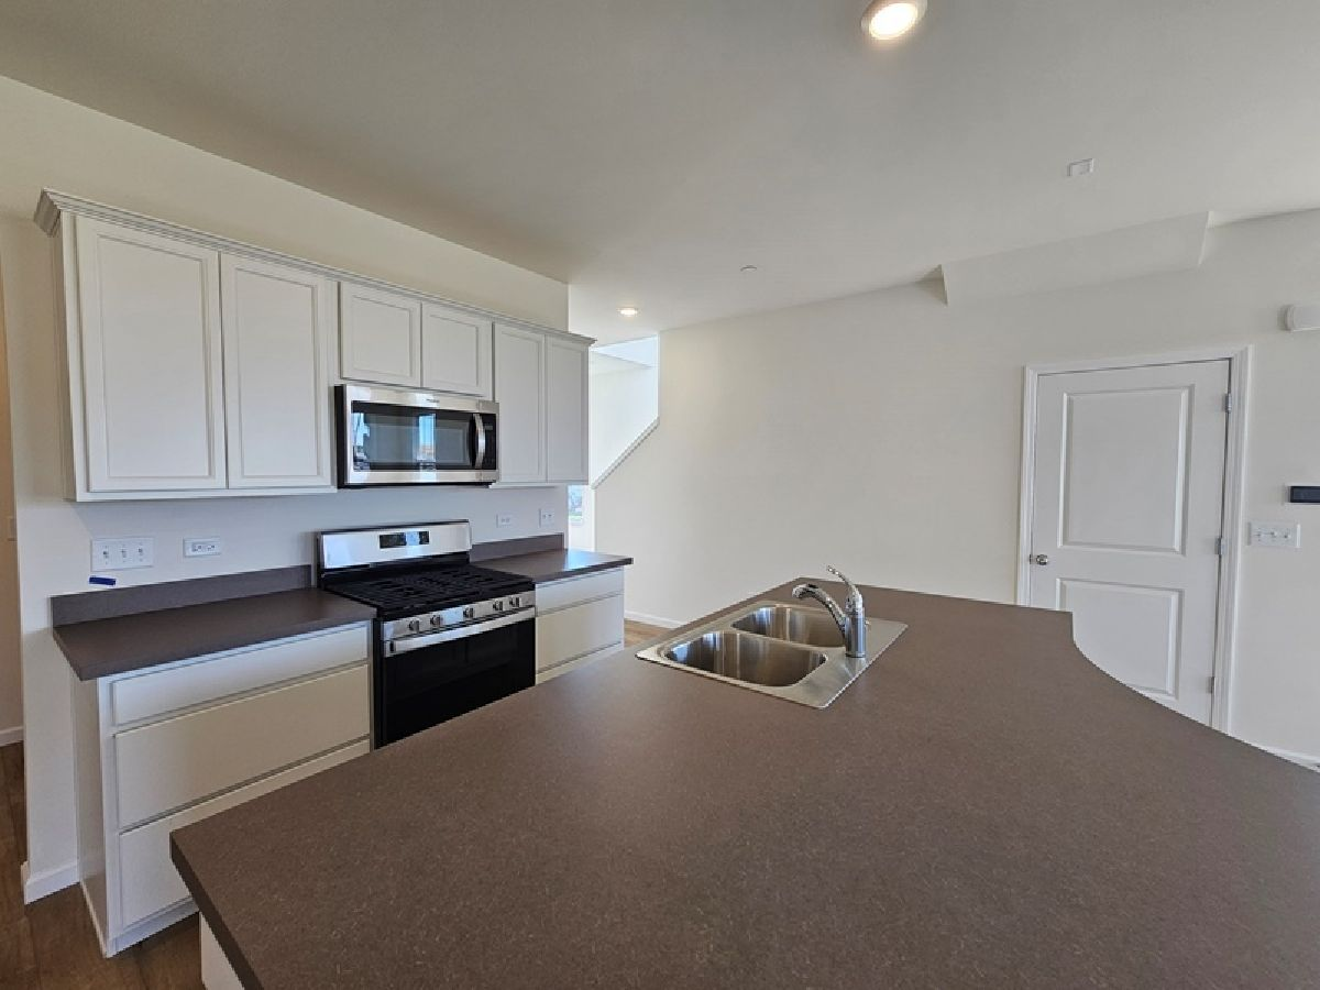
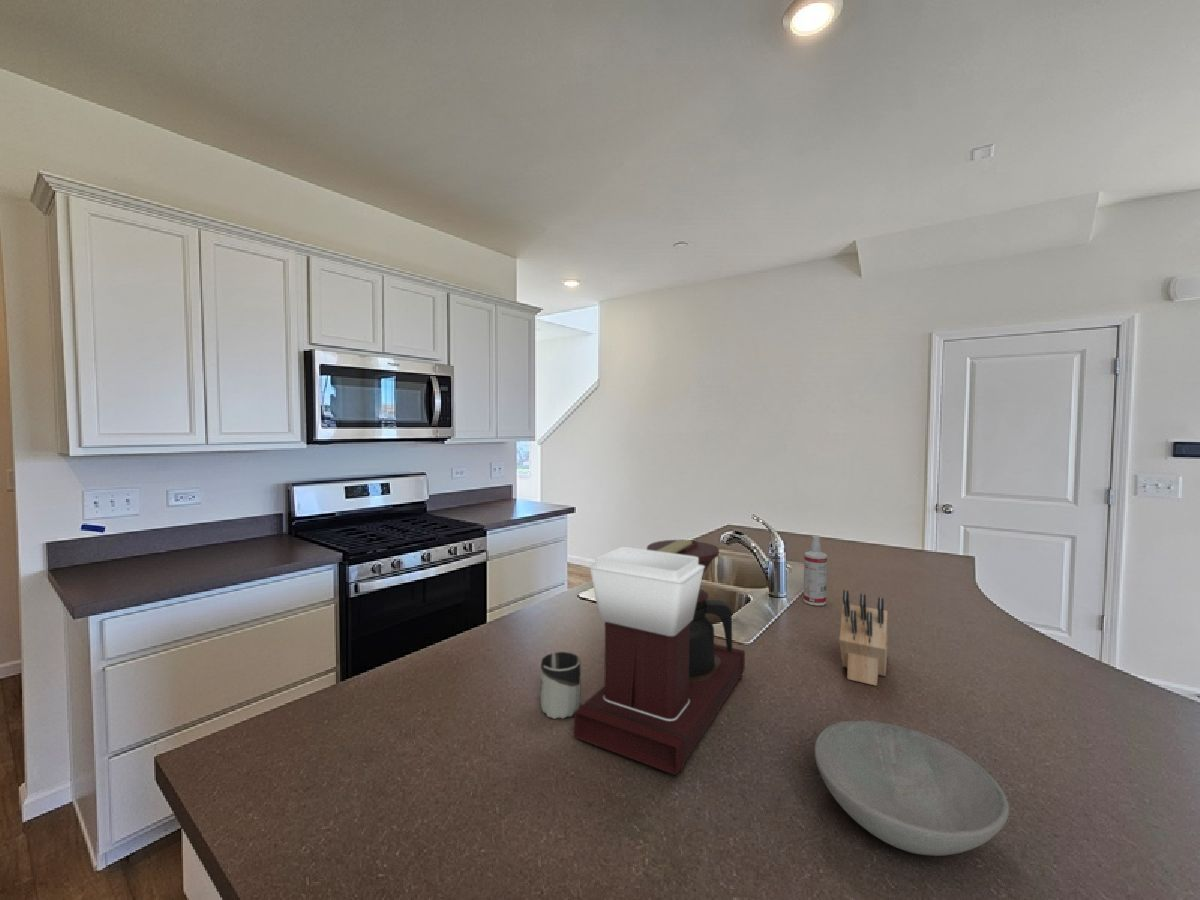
+ bowl (902, 796)
+ spray bottle (815, 569)
+ knife block (864, 626)
+ cup (559, 681)
+ coffee maker (670, 625)
